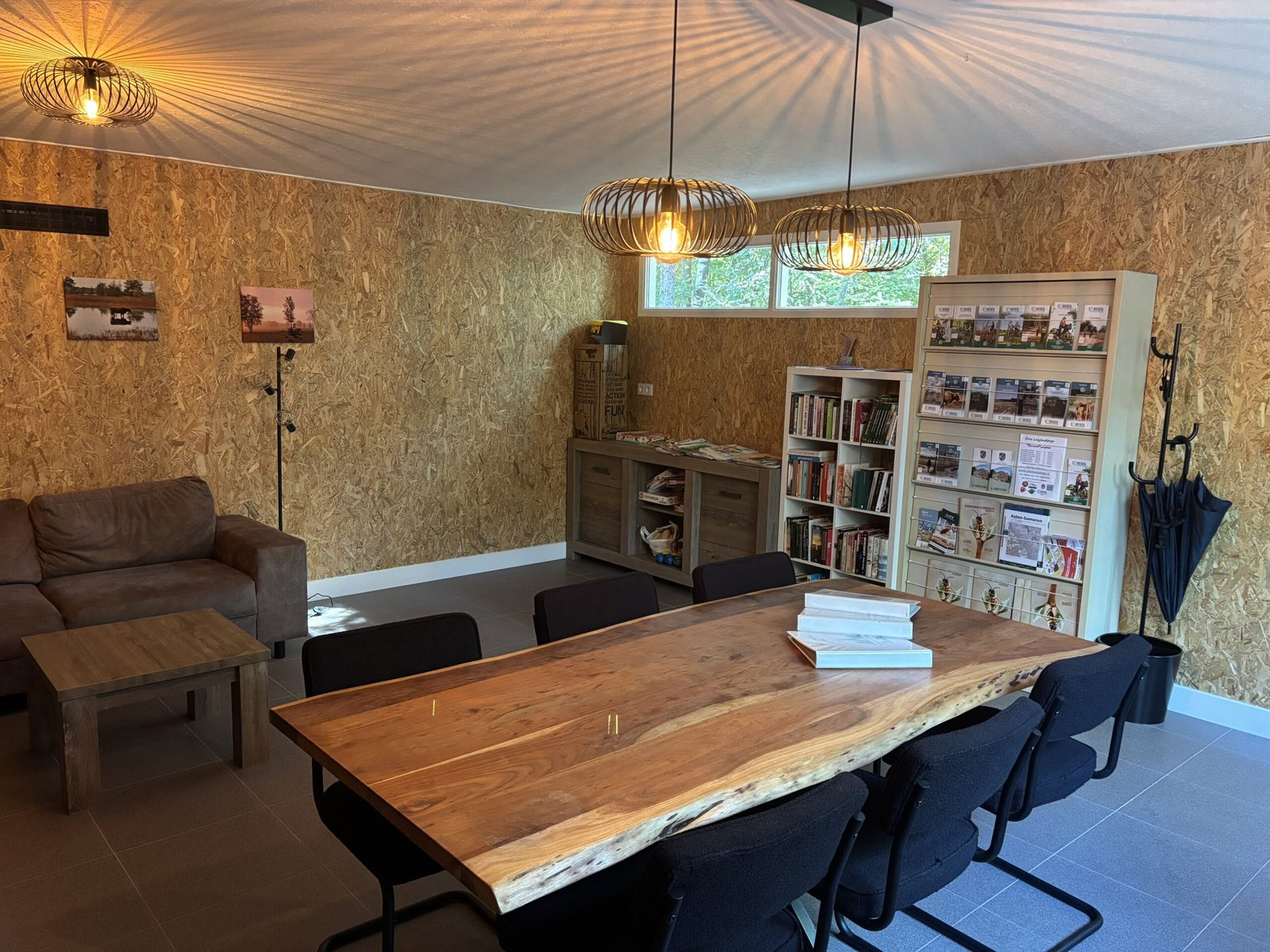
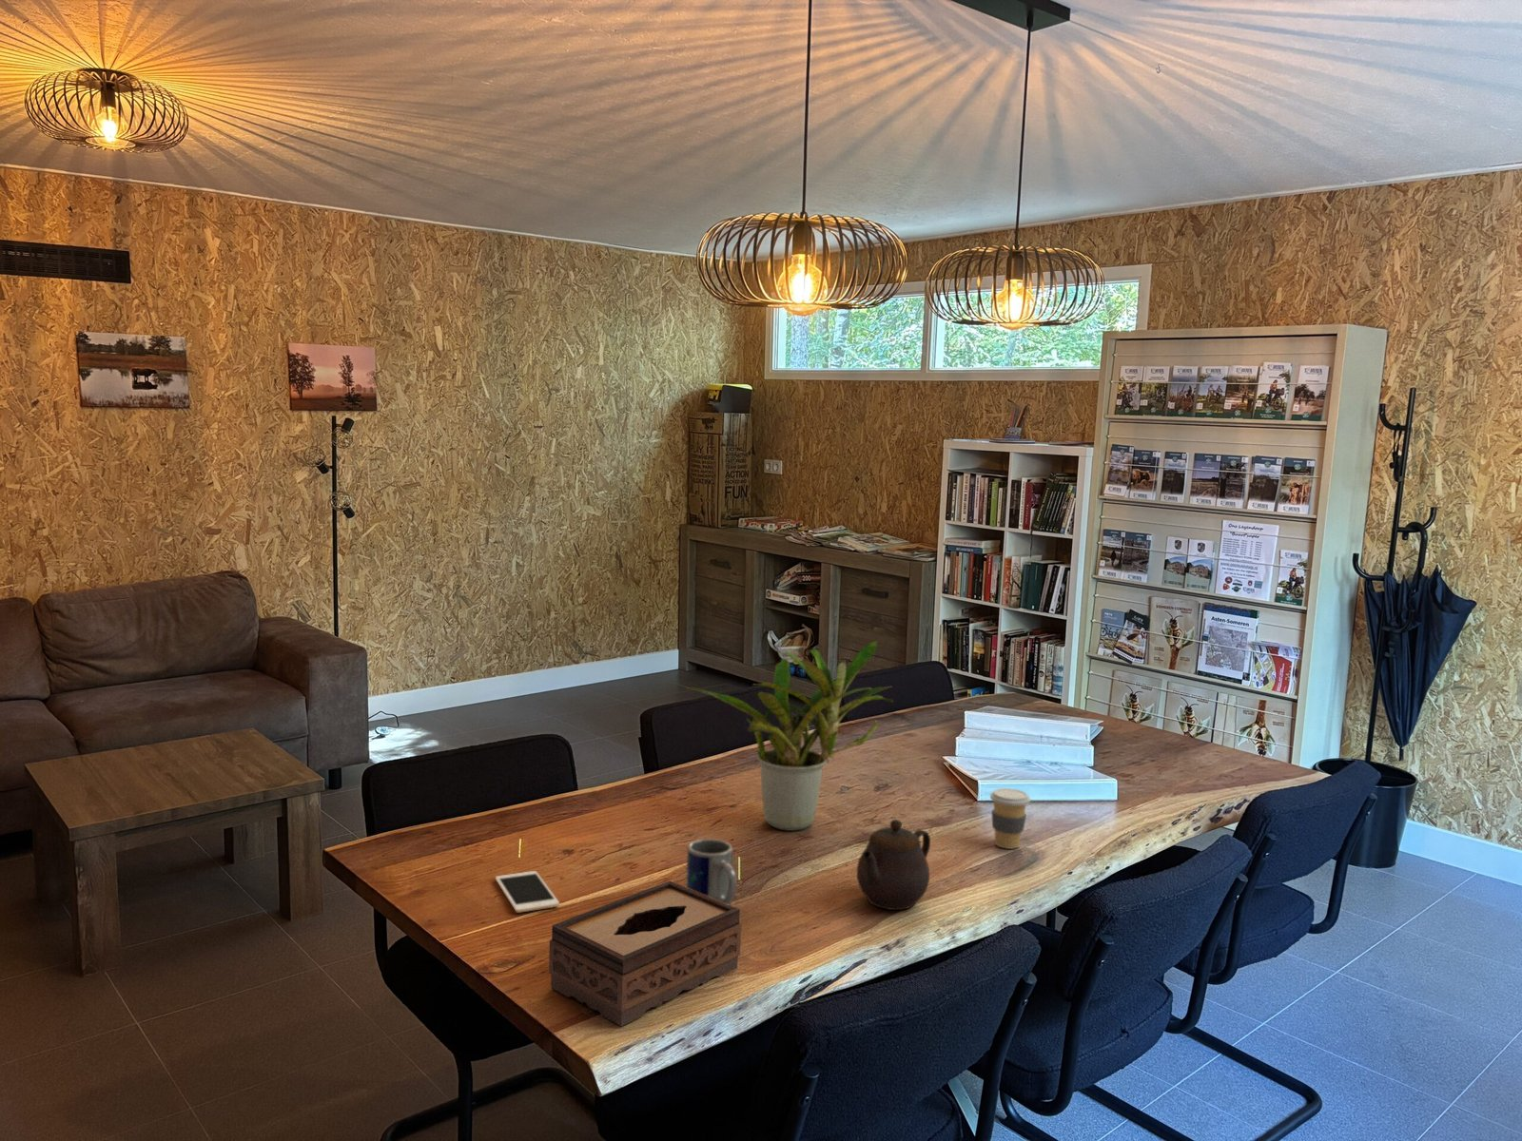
+ potted plant (810, 735)
+ mug (714, 881)
+ teapot (896, 858)
+ cell phone (526, 891)
+ tissue box (647, 947)
+ coffee cup (1008, 819)
